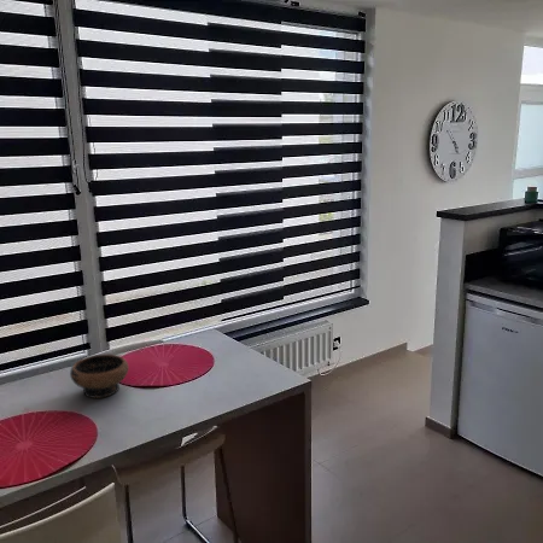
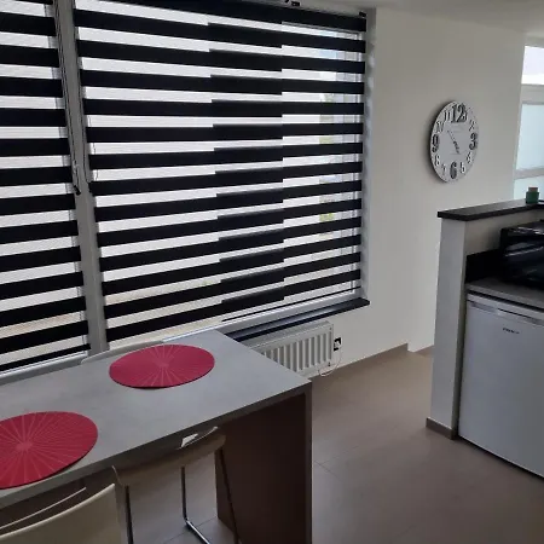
- bowl (100, 376)
